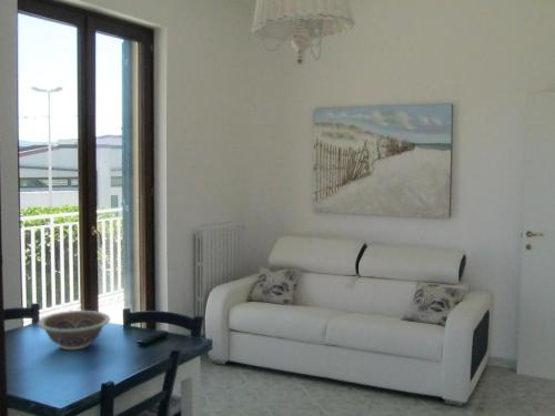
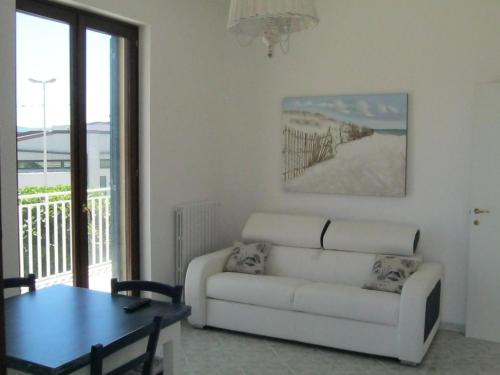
- decorative bowl (74, 332)
